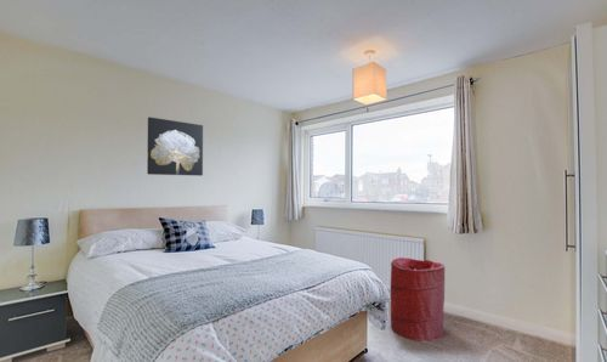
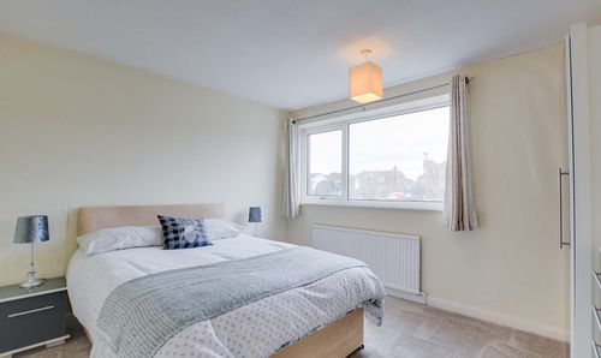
- laundry hamper (416, 294)
- wall art (176, 148)
